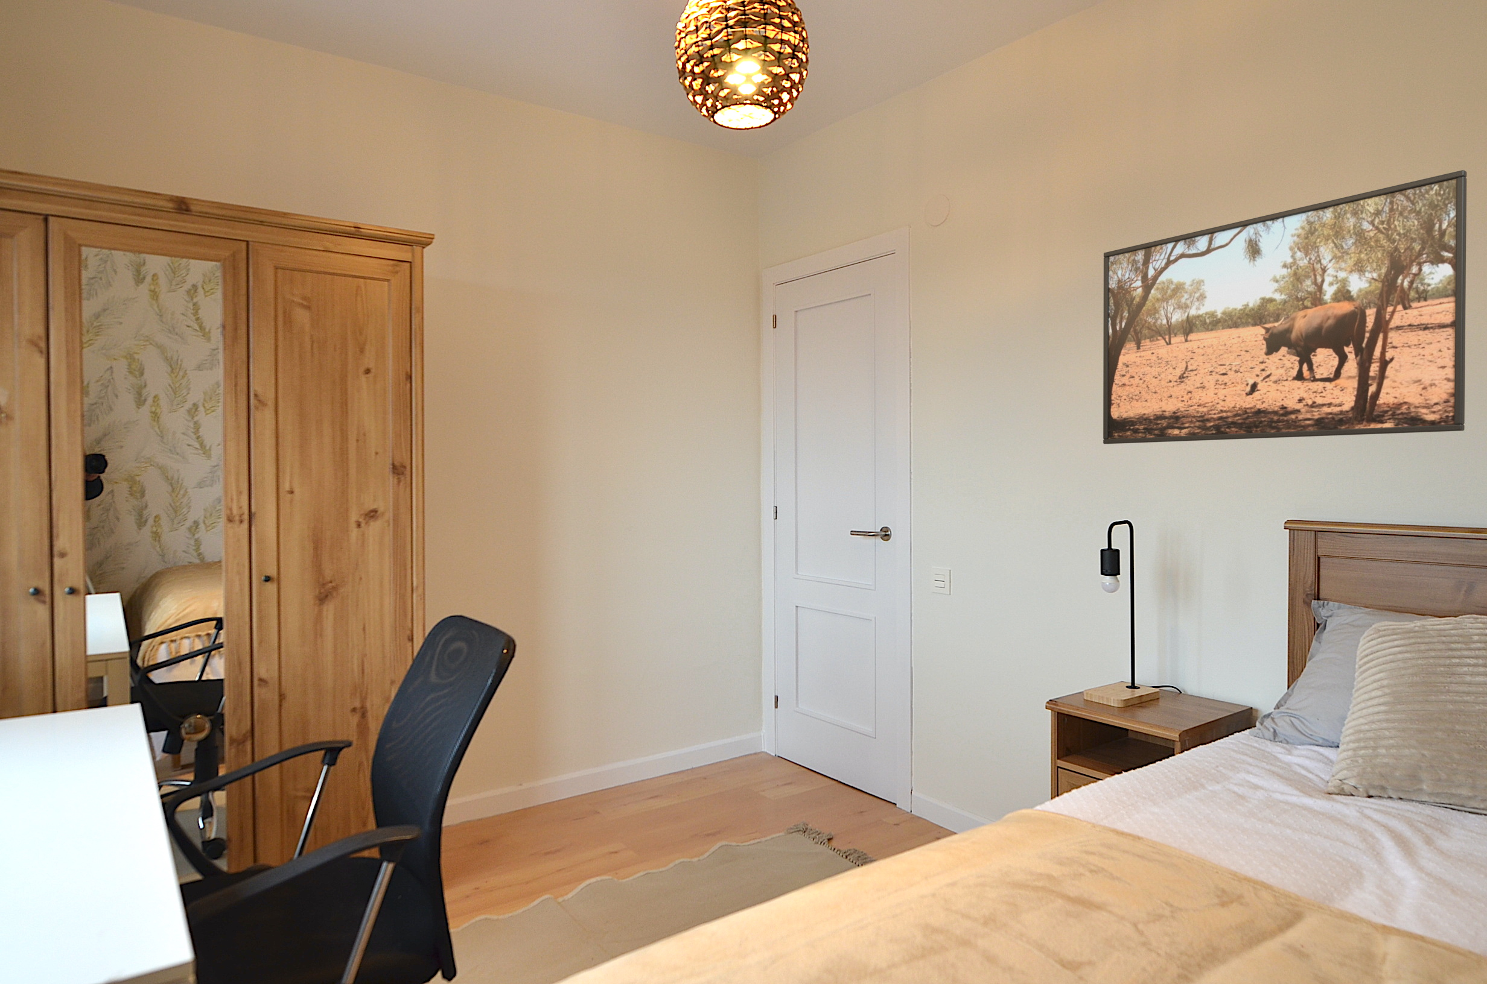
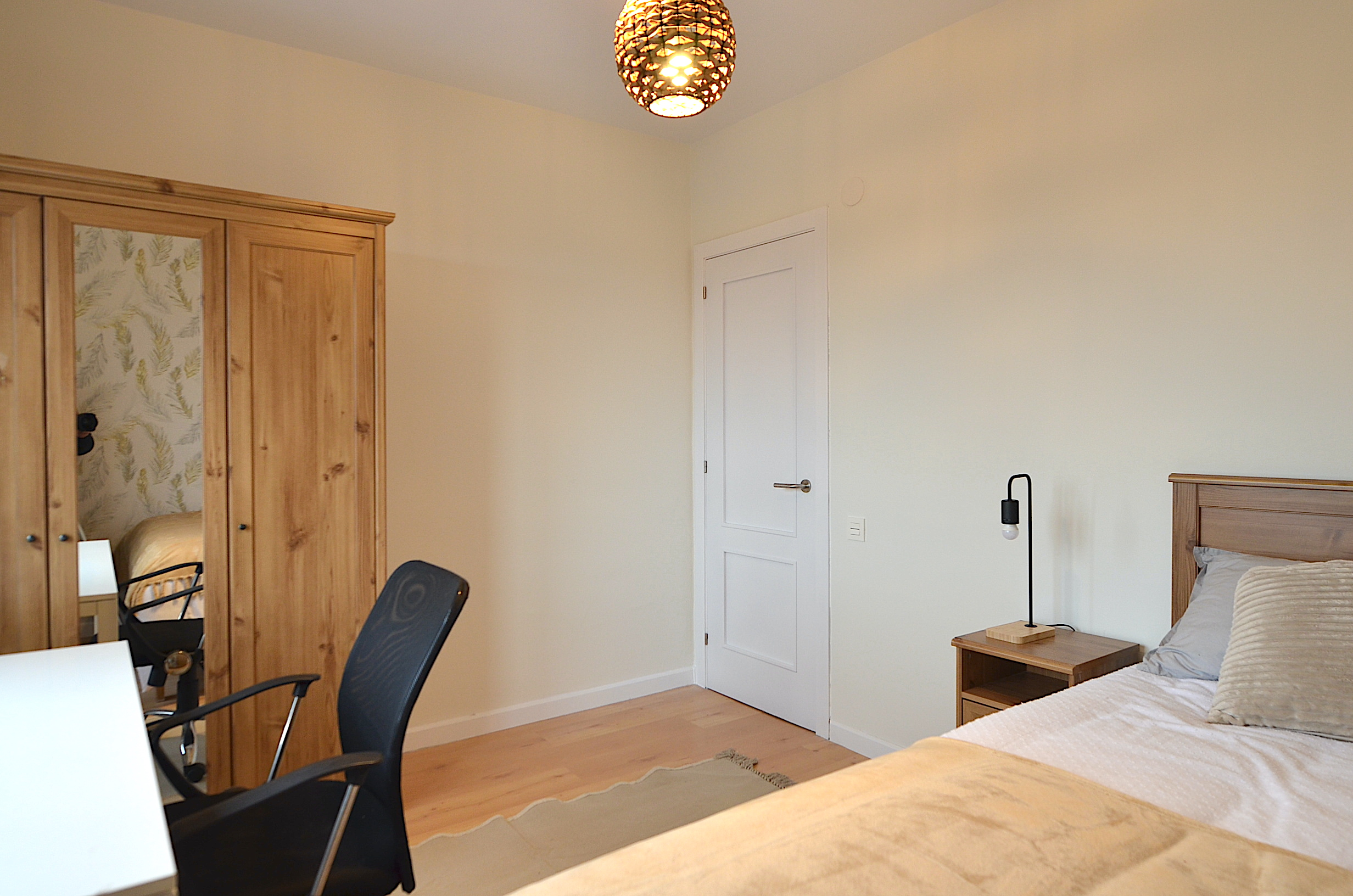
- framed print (1257, 328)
